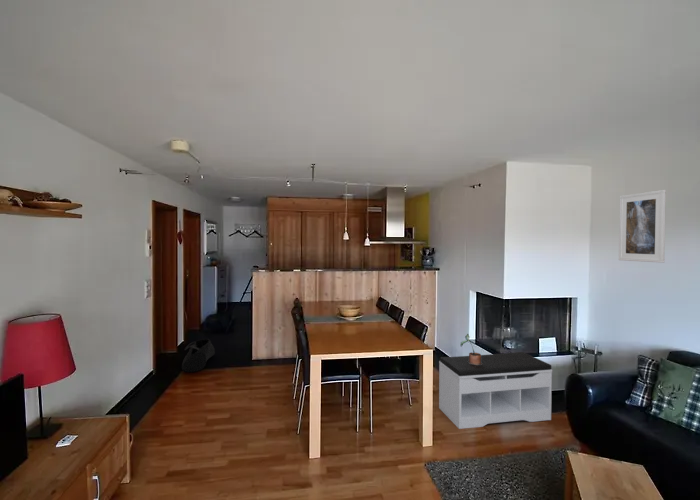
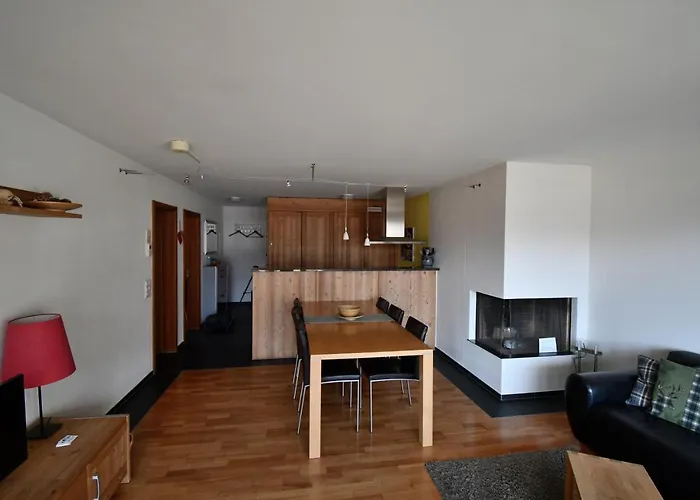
- potted plant (472, 347)
- bag (198, 353)
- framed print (640, 227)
- bench (493, 387)
